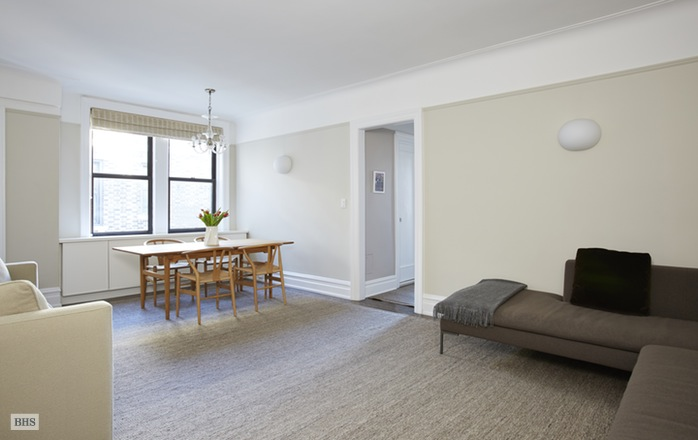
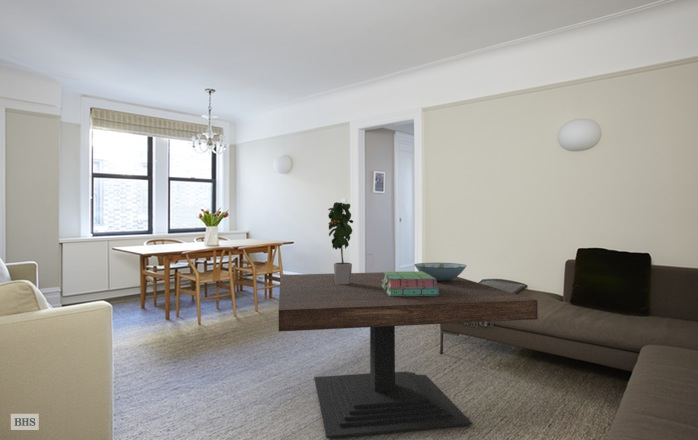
+ potted plant (340, 242)
+ decorative bowl (440, 272)
+ coffee table (382, 341)
+ stack of books (408, 282)
